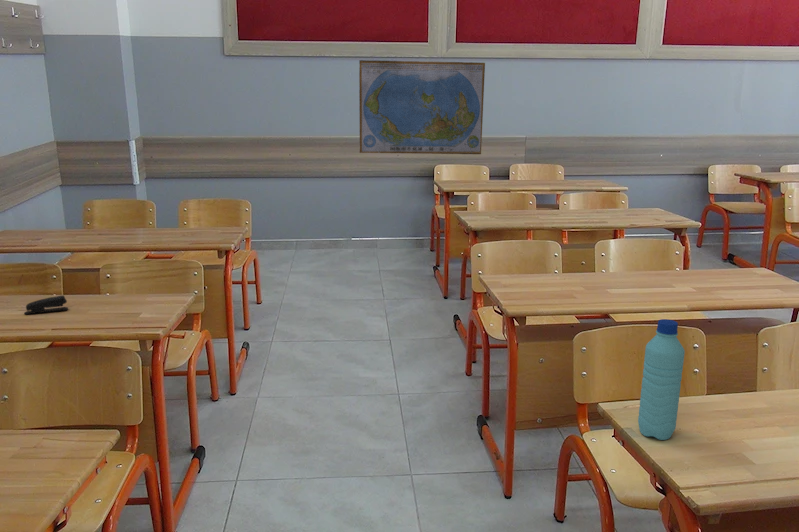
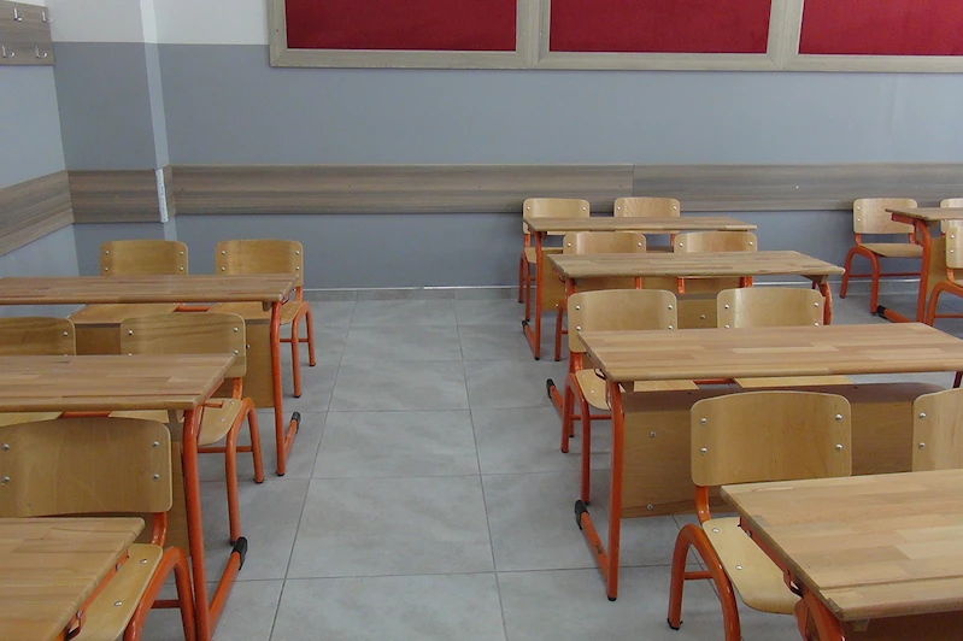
- water bottle (661, 378)
- stapler (45, 304)
- world map (422, 108)
